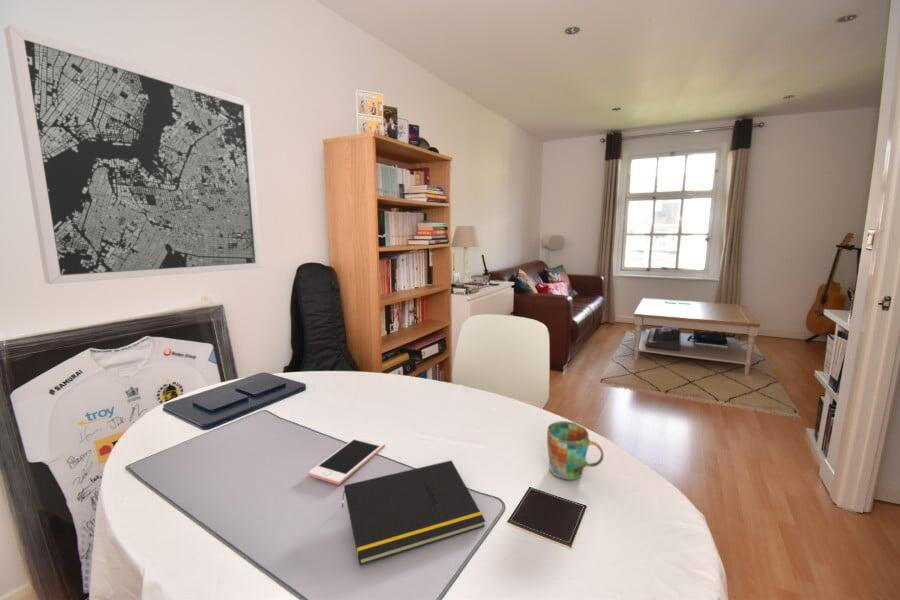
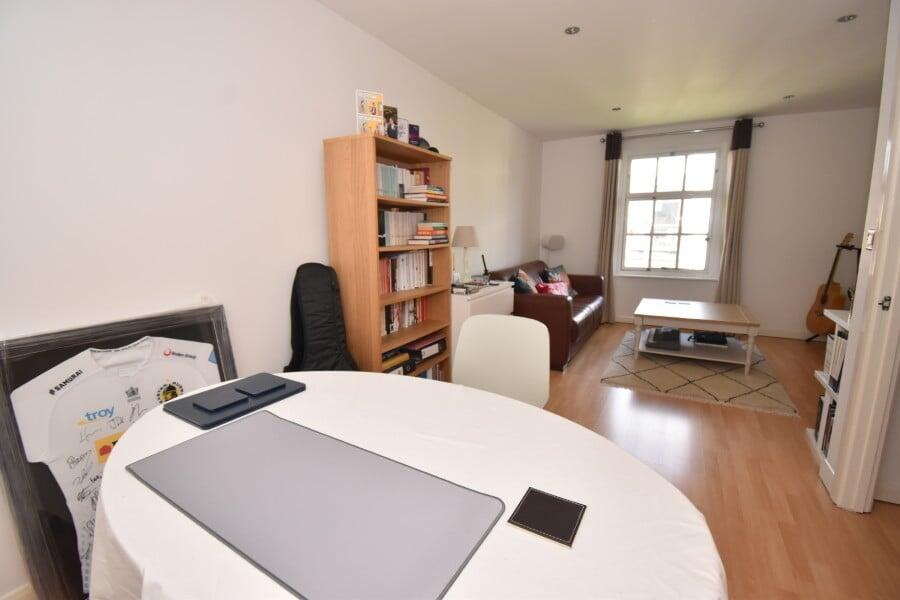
- mug (574, 452)
- cell phone (349, 458)
- wall art (163, 176)
- notepad (412, 505)
